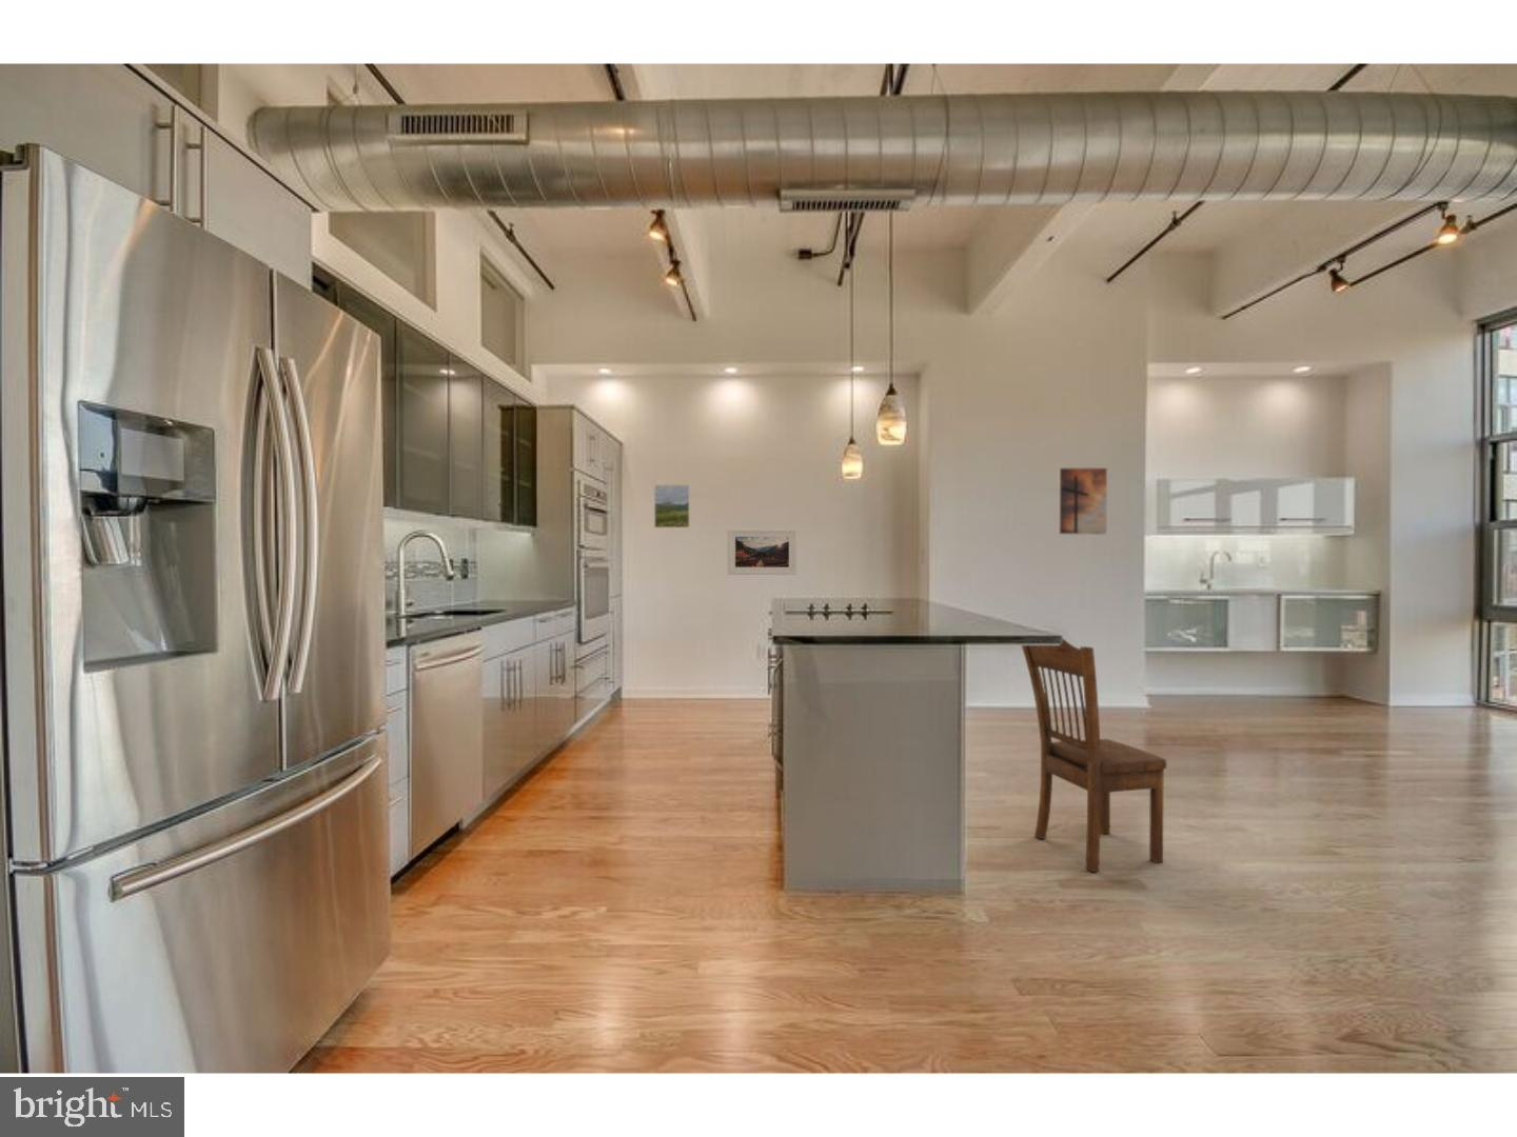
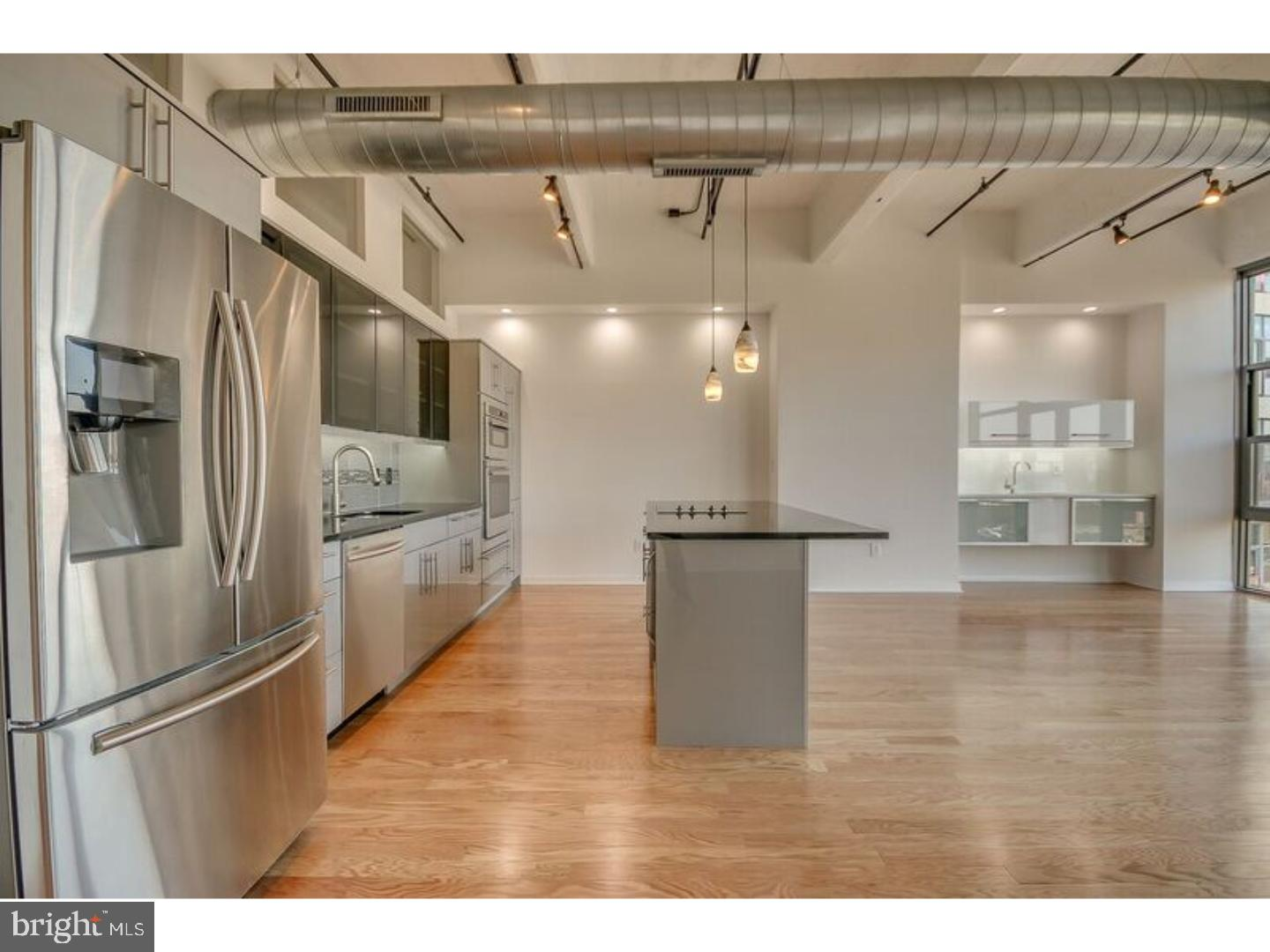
- dining chair (1094, 742)
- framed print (762, 552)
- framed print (672, 506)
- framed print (1082, 502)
